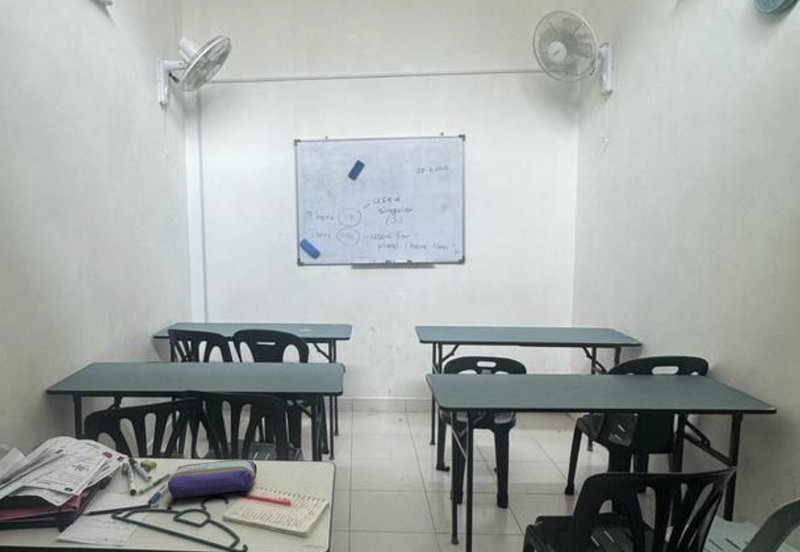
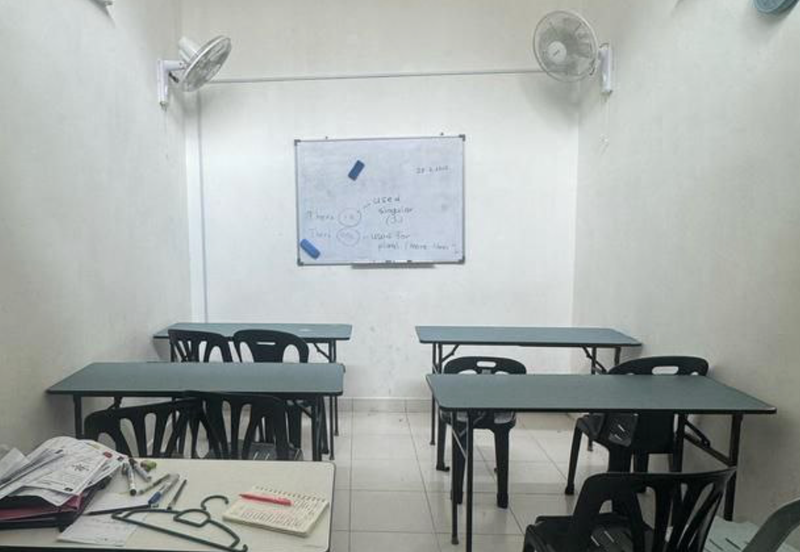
- pencil case (214, 478)
